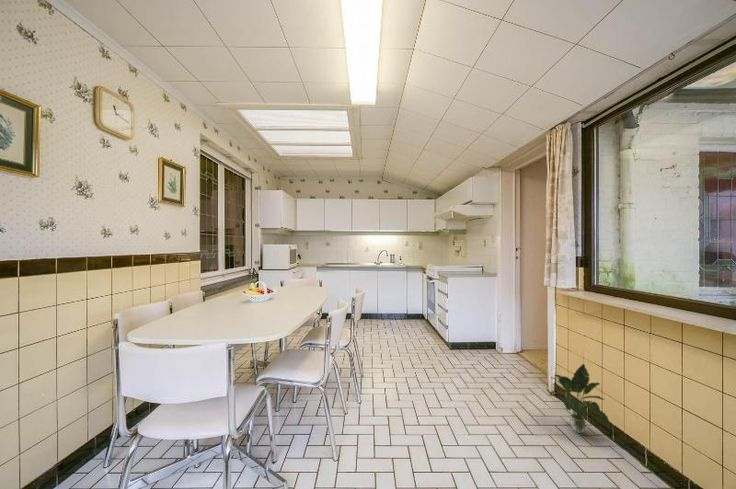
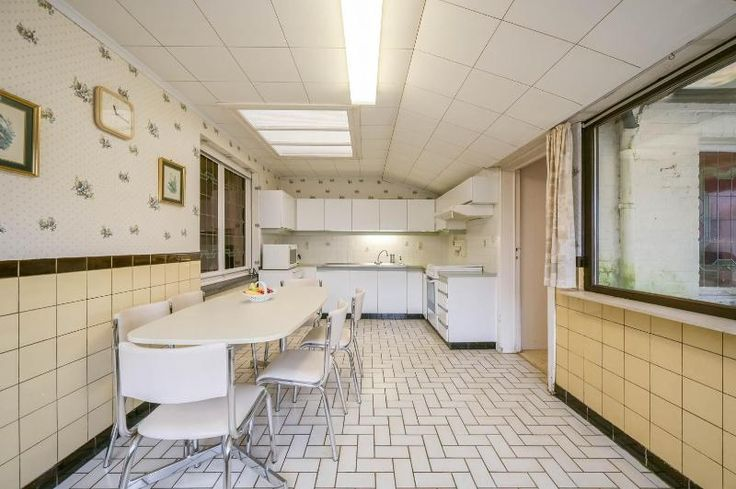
- potted plant (574, 398)
